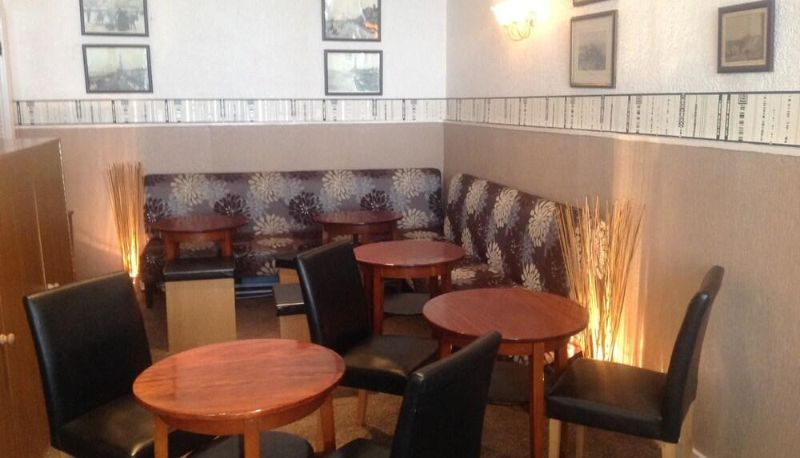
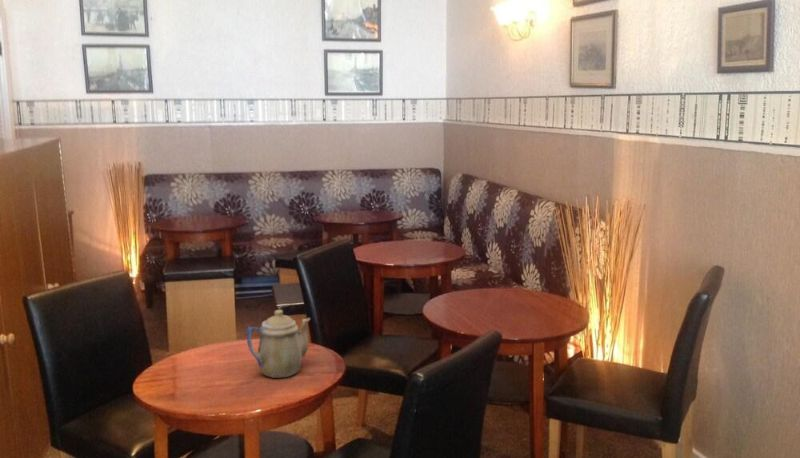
+ teapot (279, 341)
